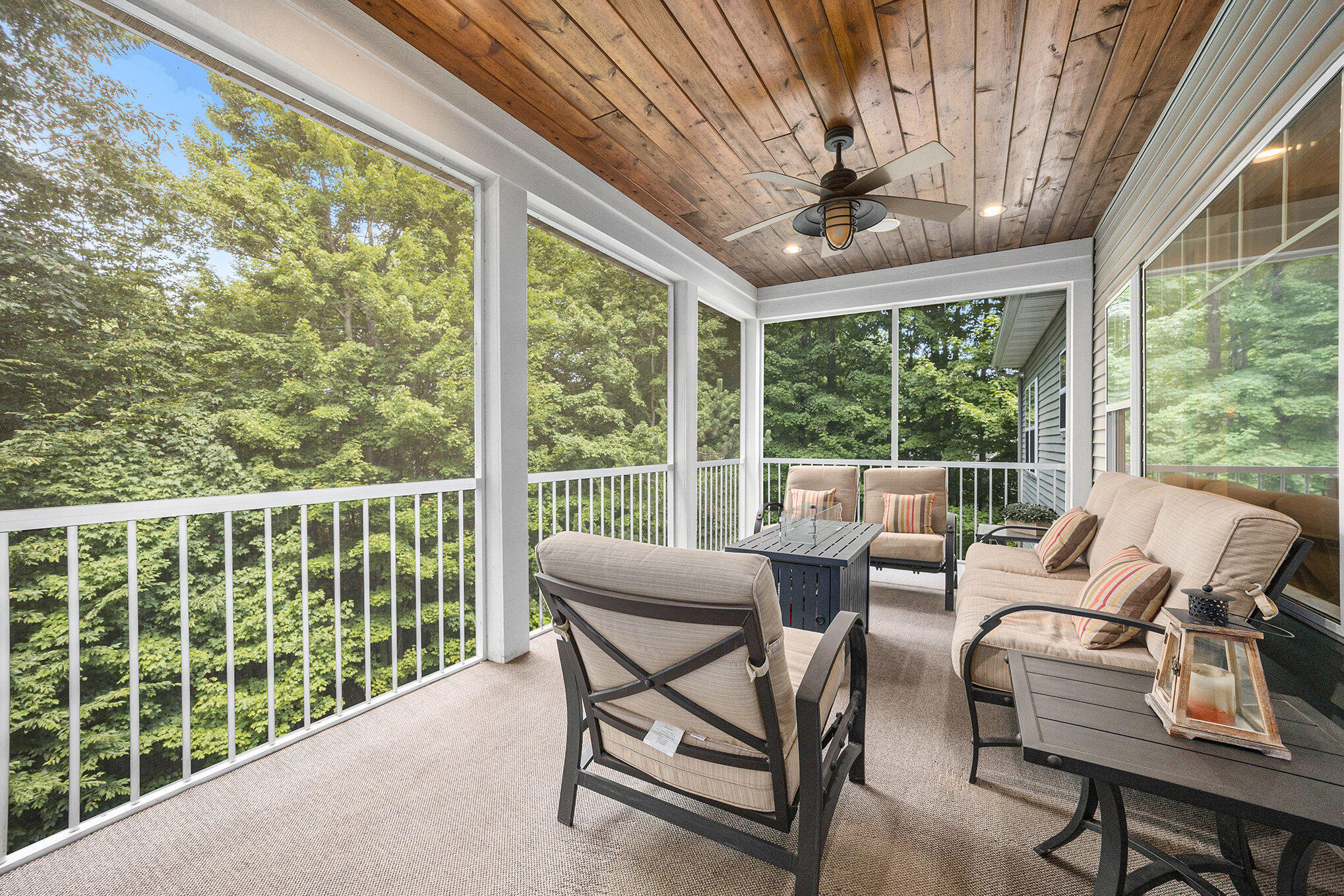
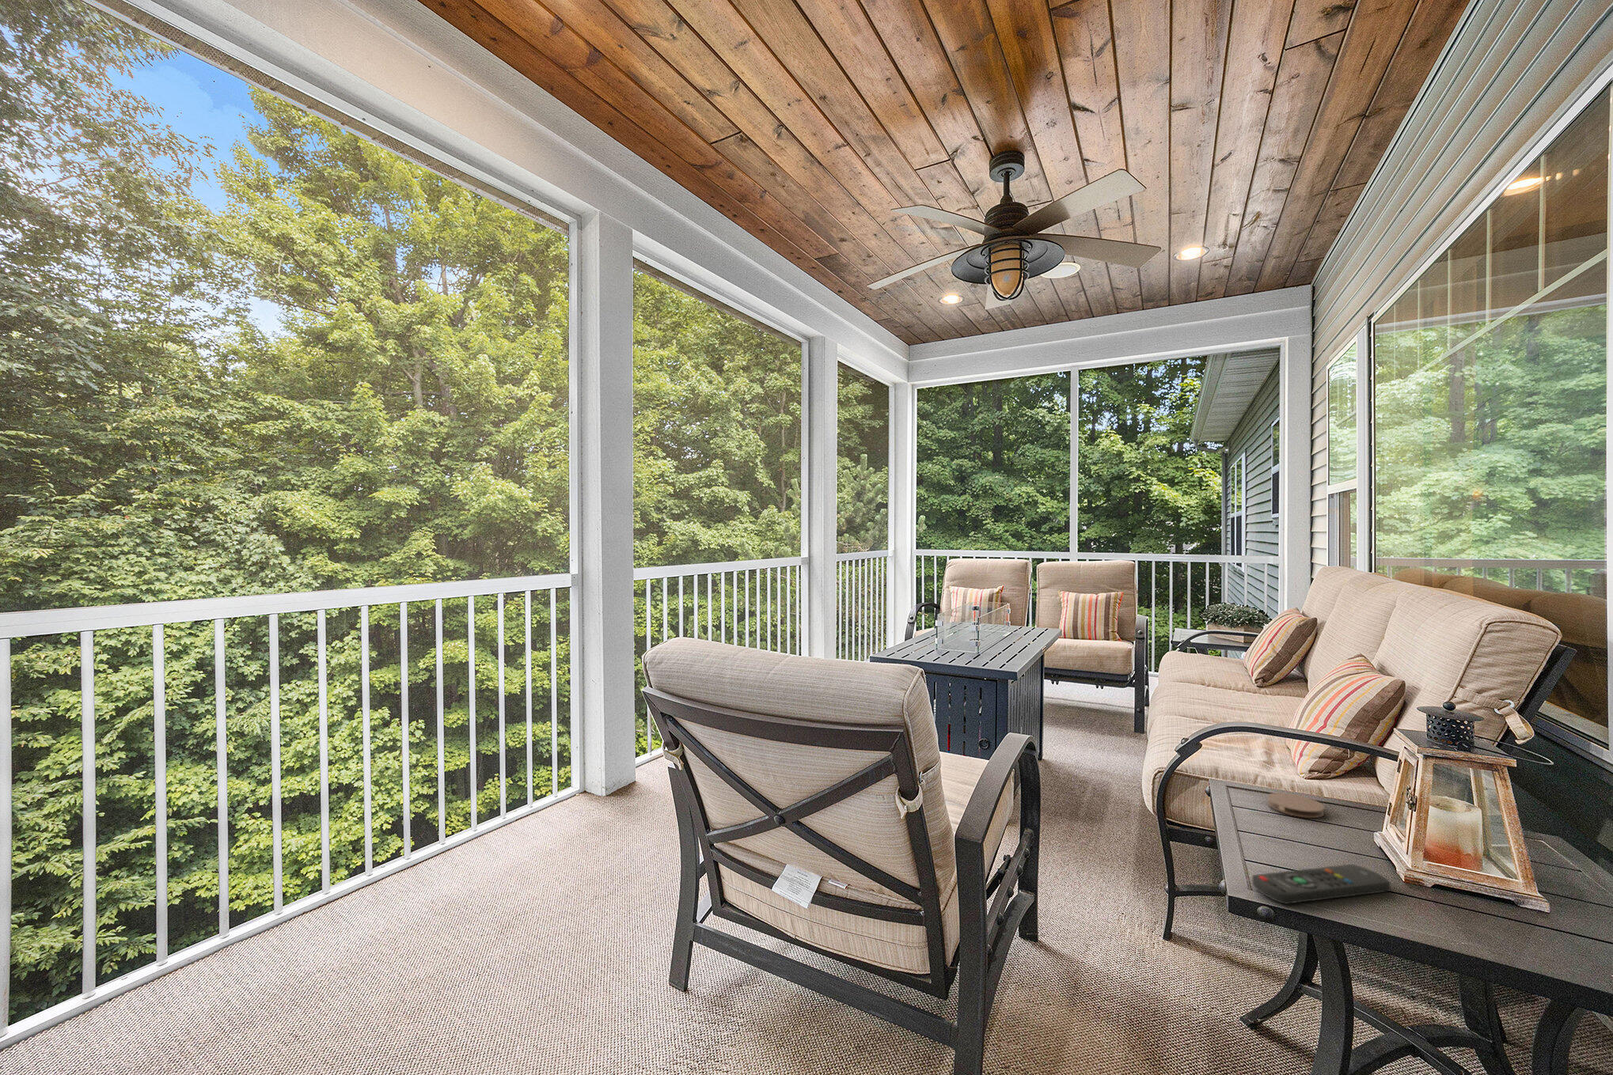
+ remote control (1320, 882)
+ coaster (1295, 805)
